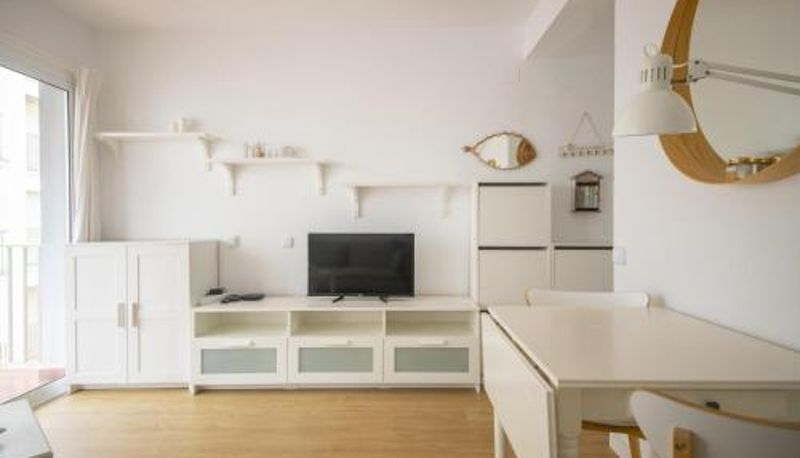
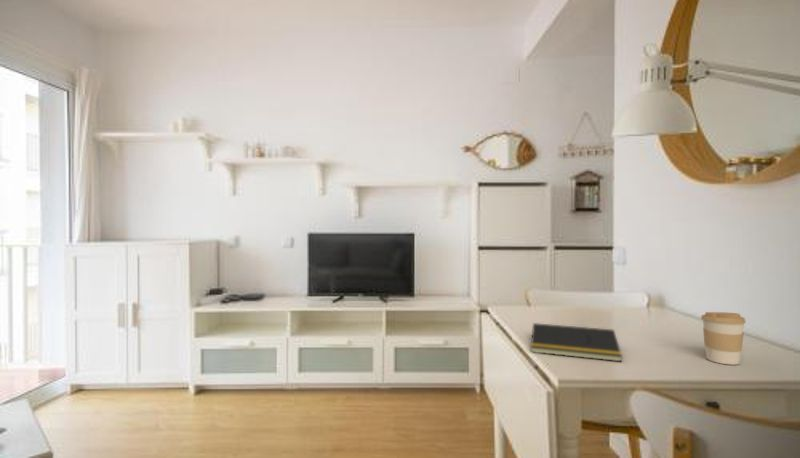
+ coffee cup (722, 335)
+ notepad (573, 340)
